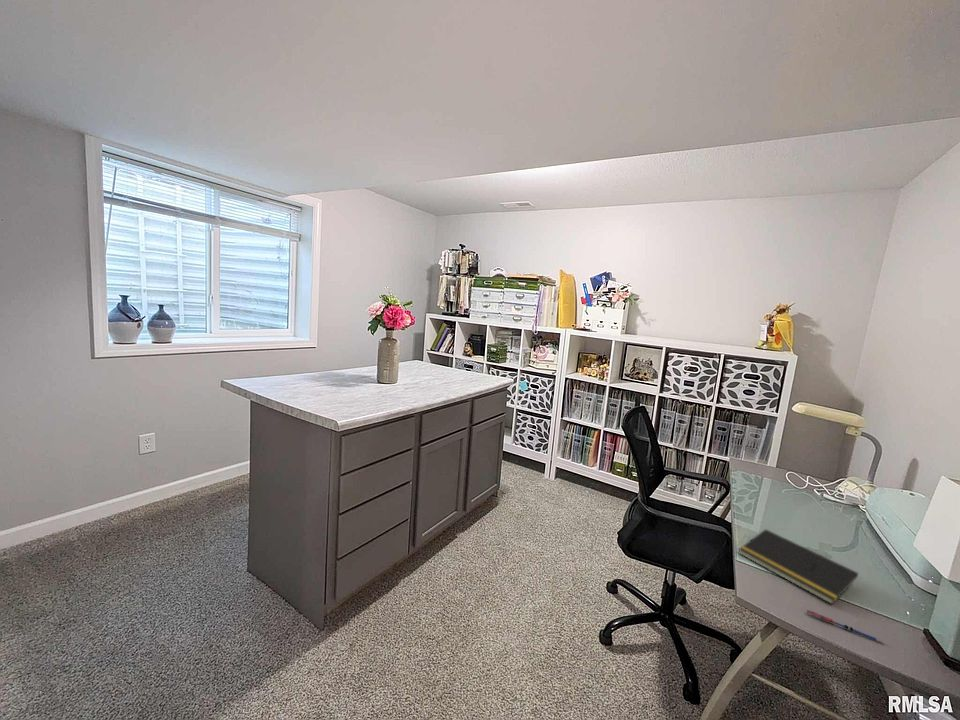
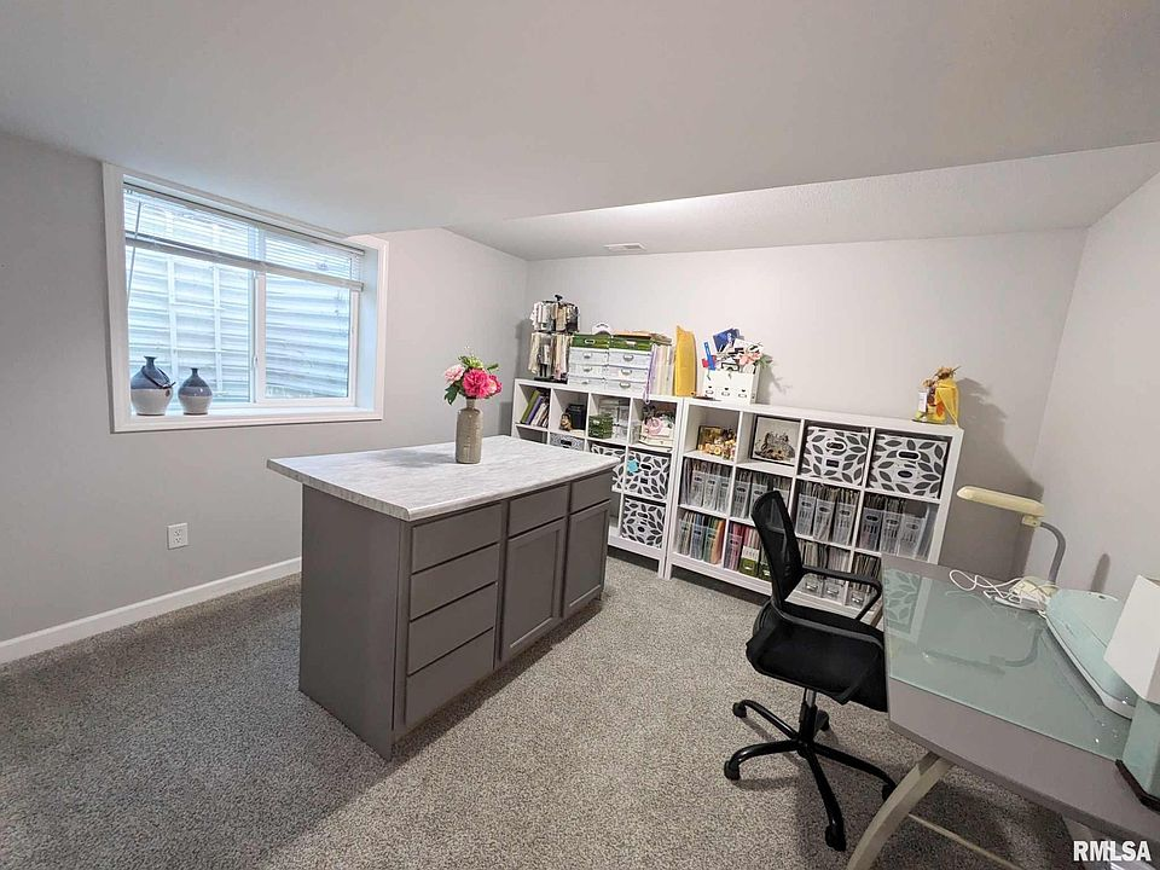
- pen (843, 625)
- notepad (795, 562)
